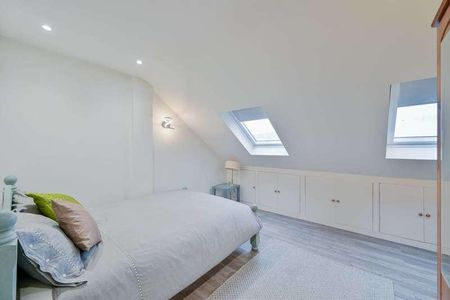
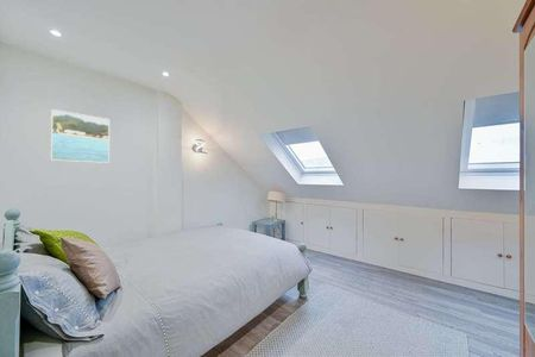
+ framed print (82, 138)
